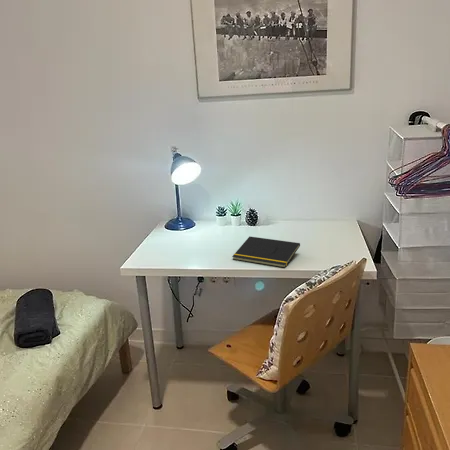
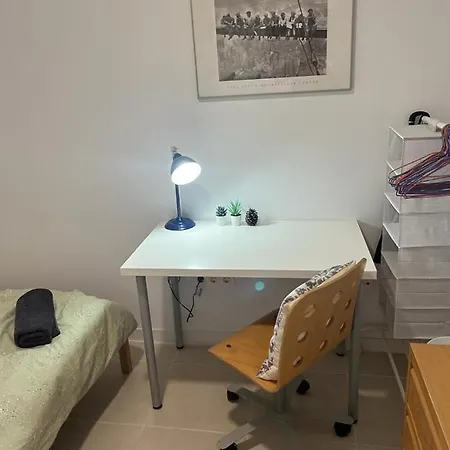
- notepad (266, 251)
